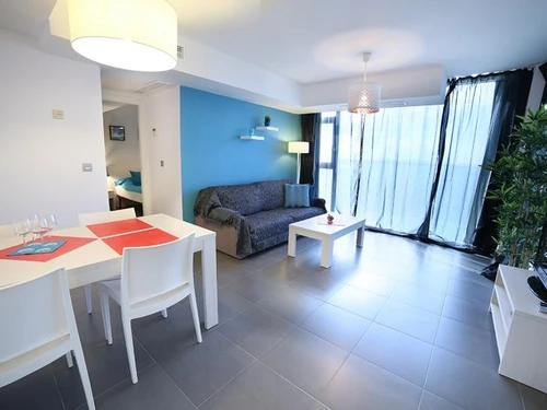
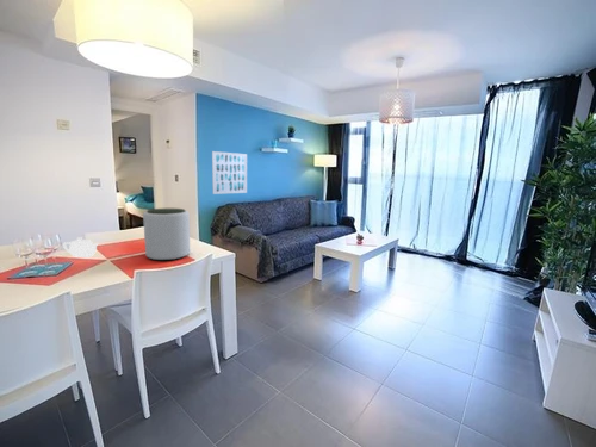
+ teapot (86, 246)
+ plant pot (167, 232)
+ wall art (230, 173)
